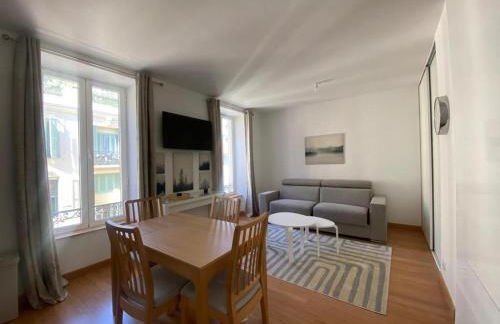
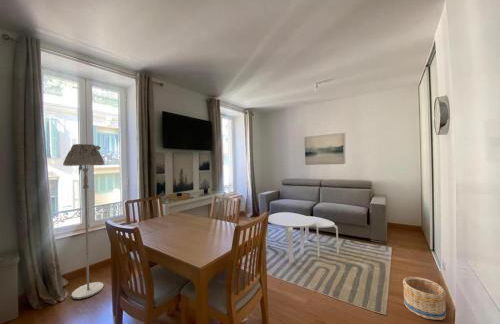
+ floor lamp (86, 217)
+ basket (423, 296)
